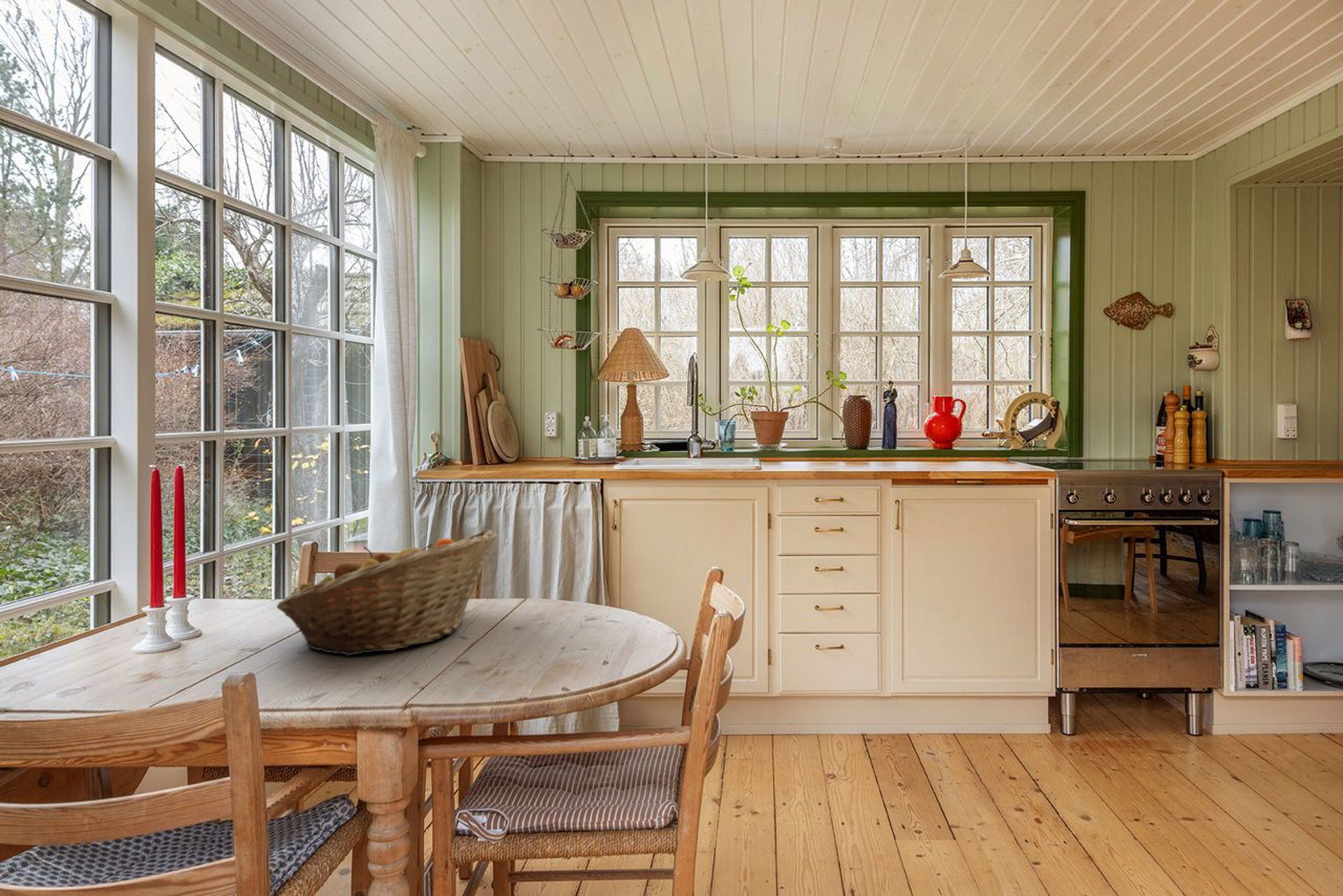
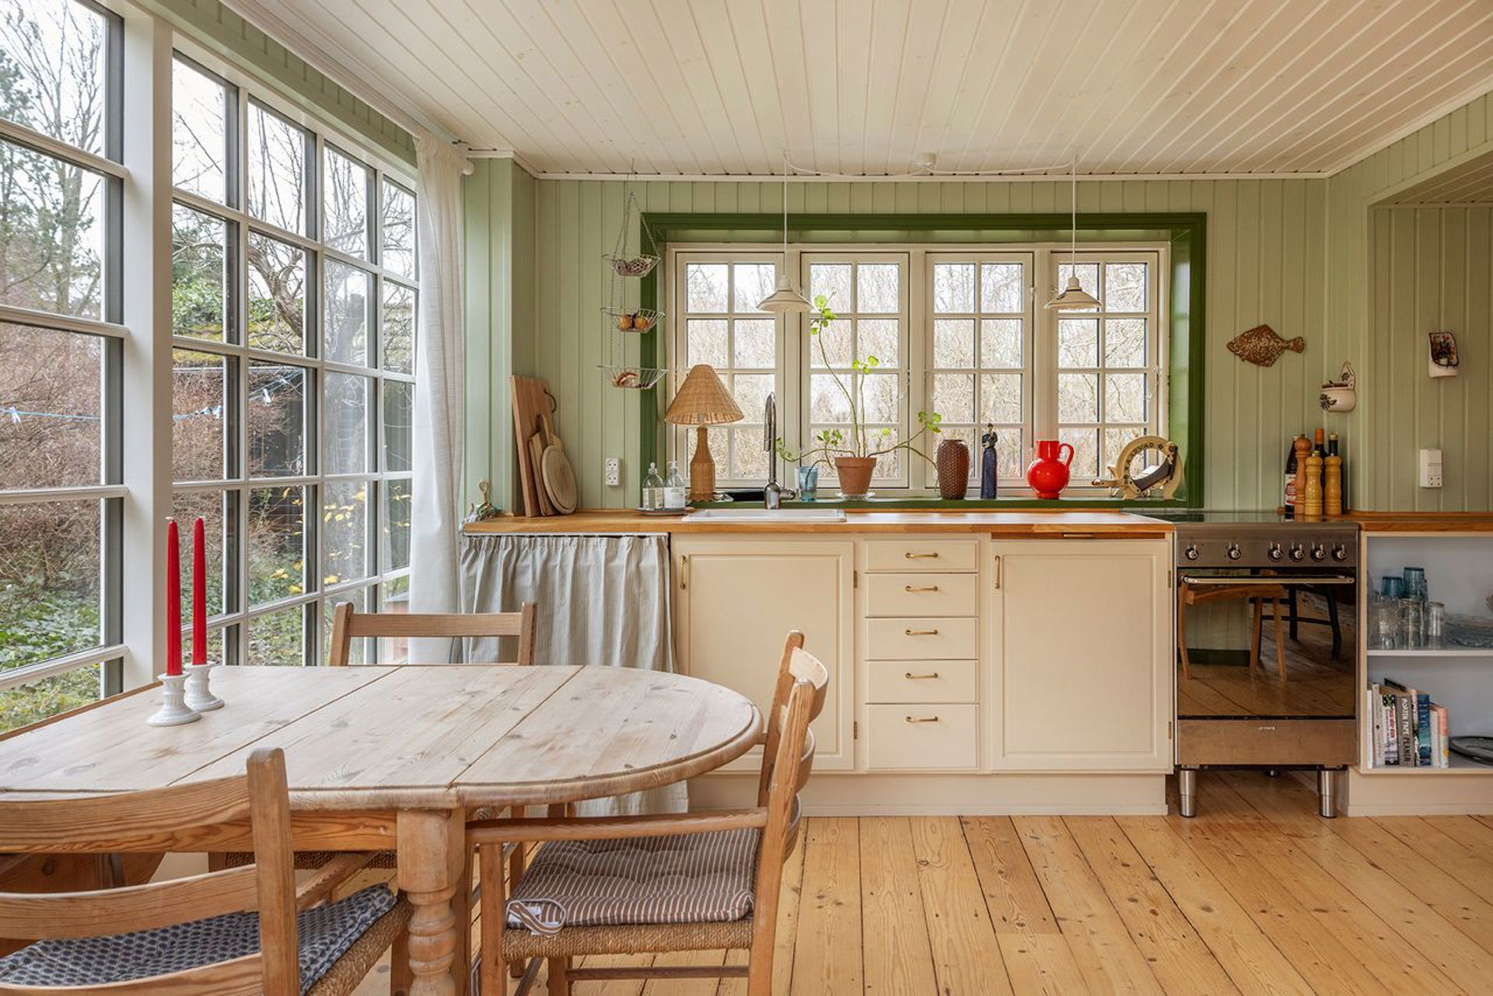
- fruit basket (396, 584)
